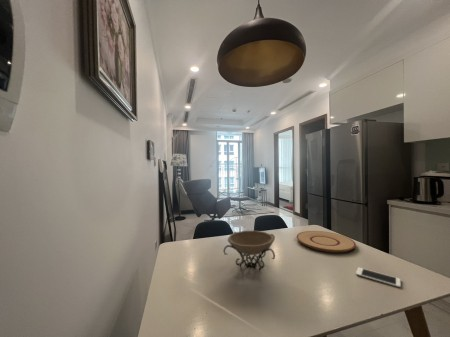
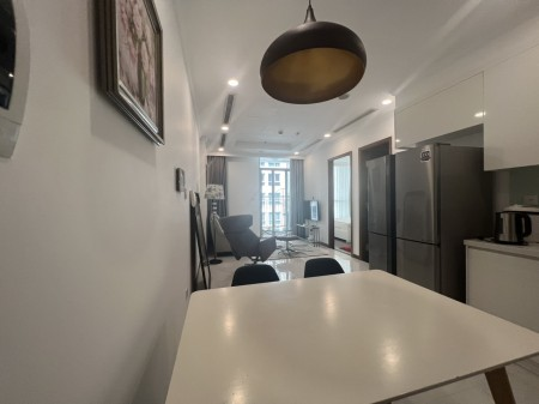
- cell phone (377, 276)
- plate (324, 240)
- decorative bowl (251, 251)
